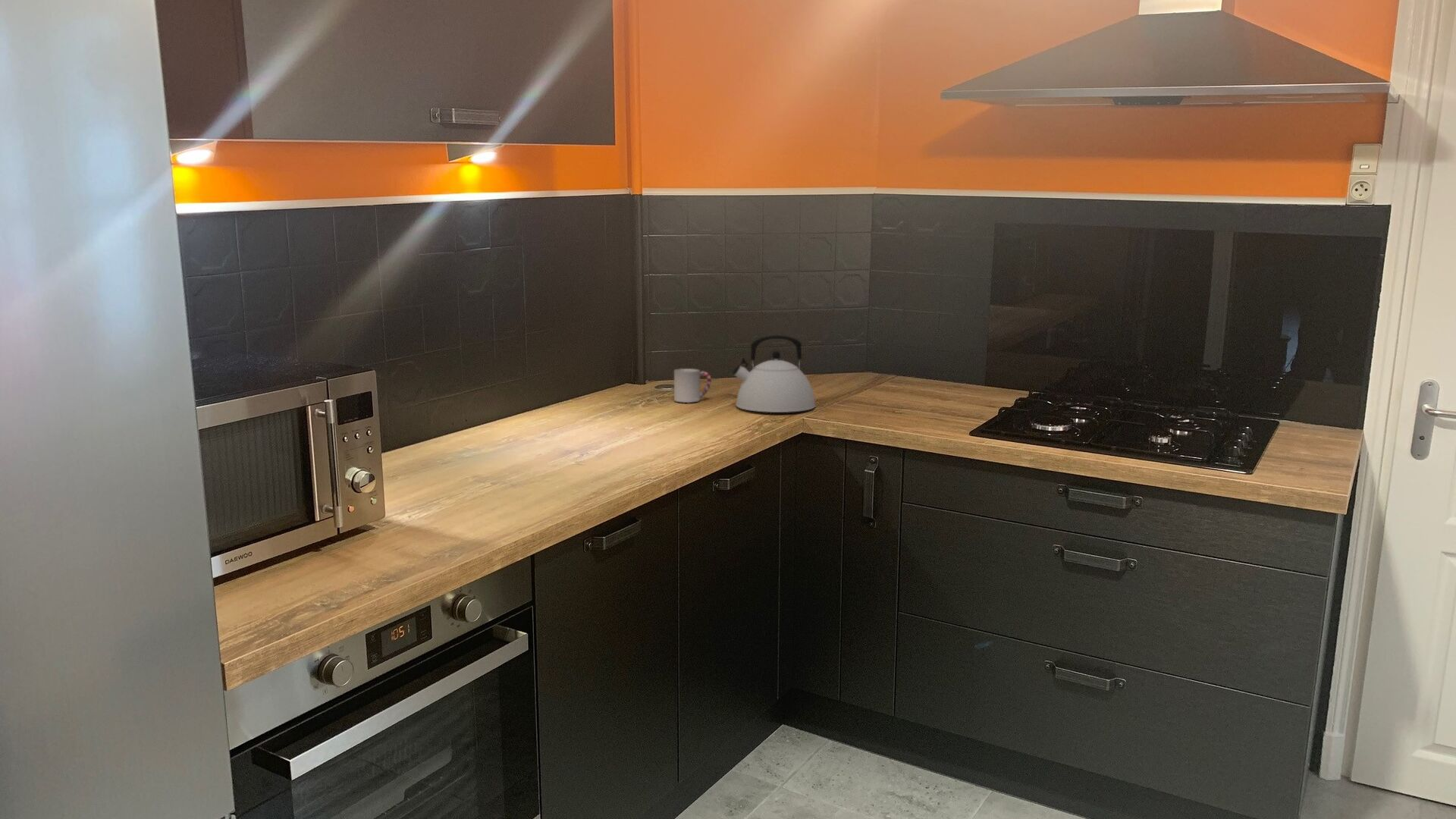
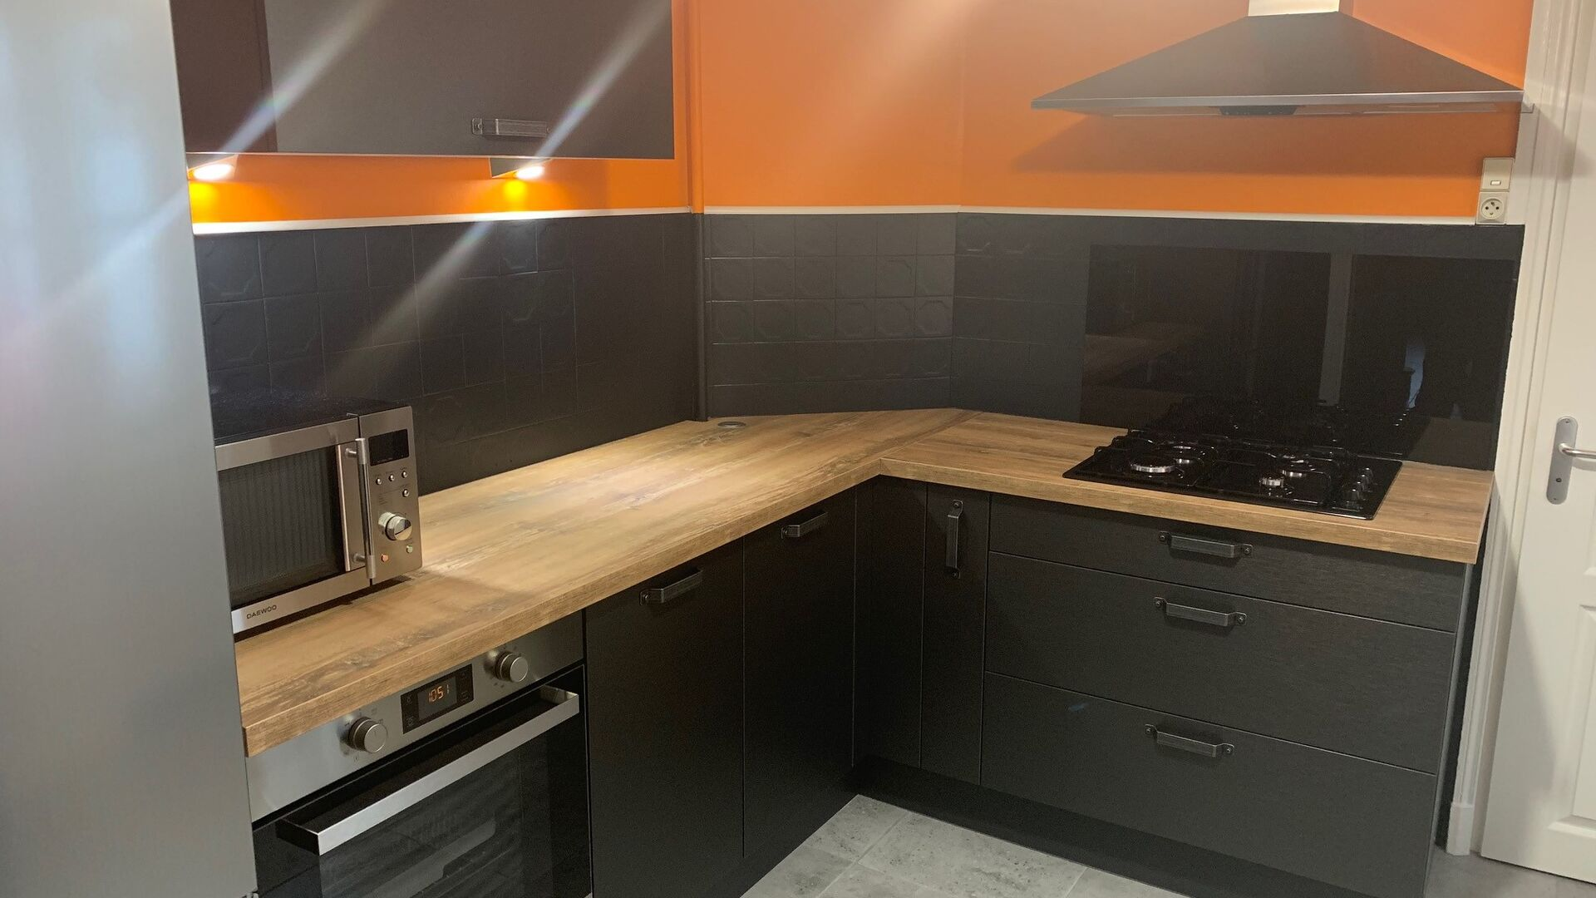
- cup (692, 385)
- kettle (774, 371)
